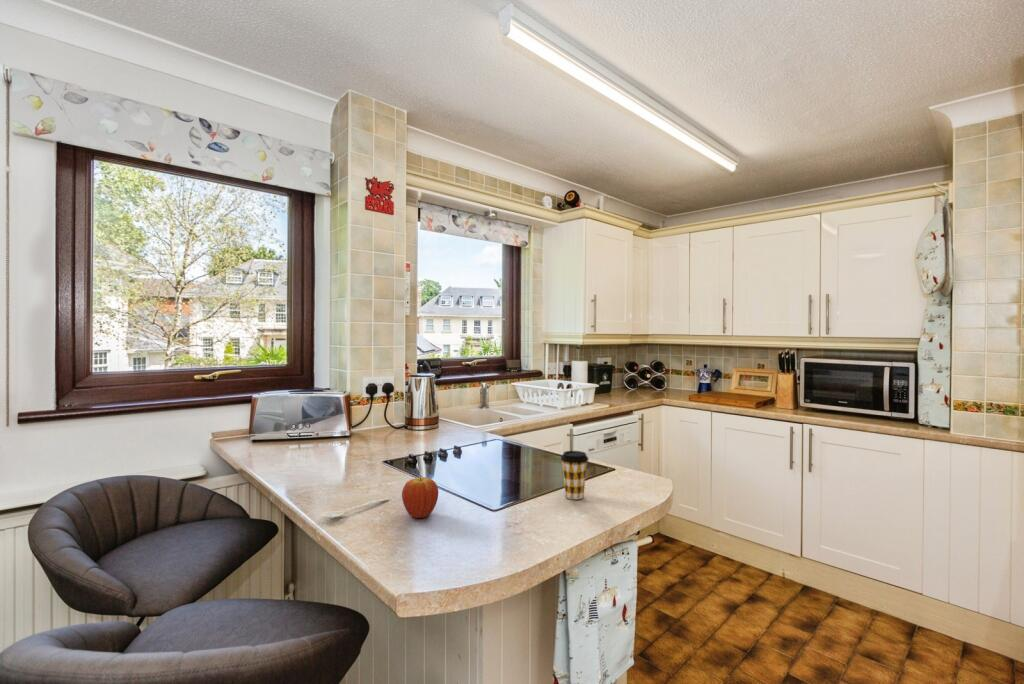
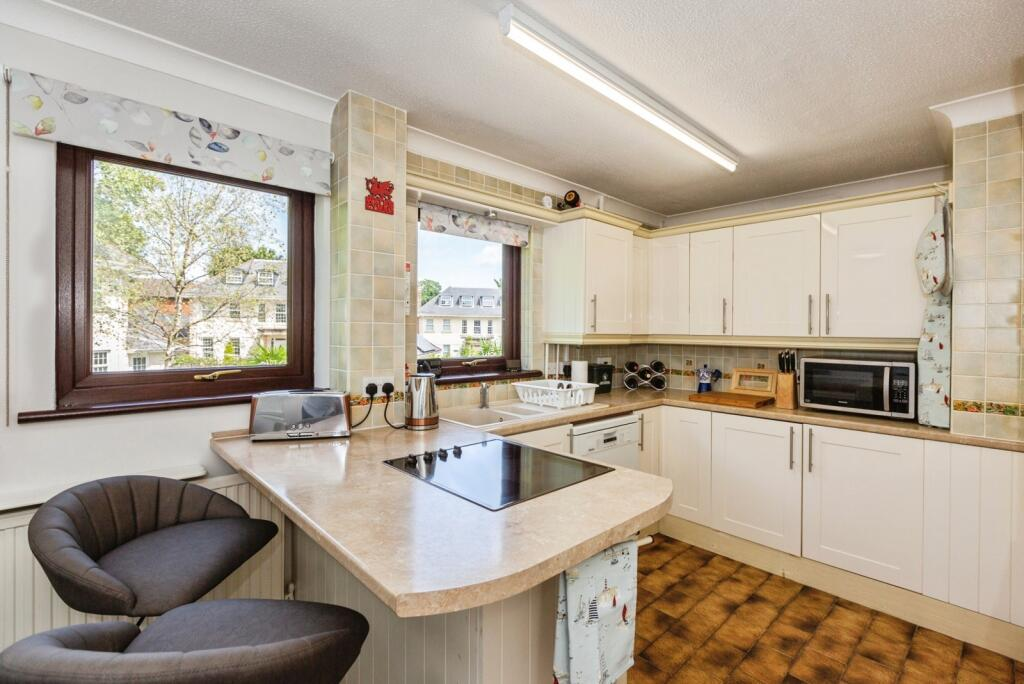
- coffee cup (574, 474)
- stirrer (357, 506)
- fruit (420, 495)
